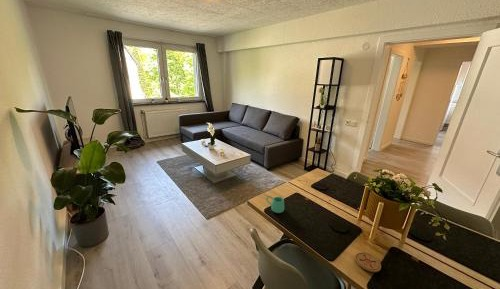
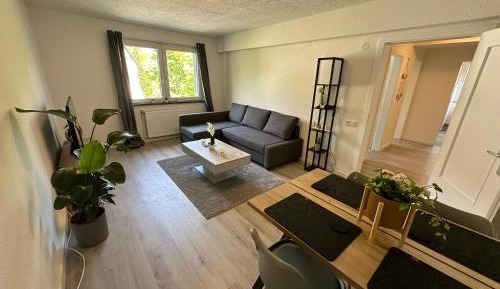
- coaster (367, 261)
- mug (274, 203)
